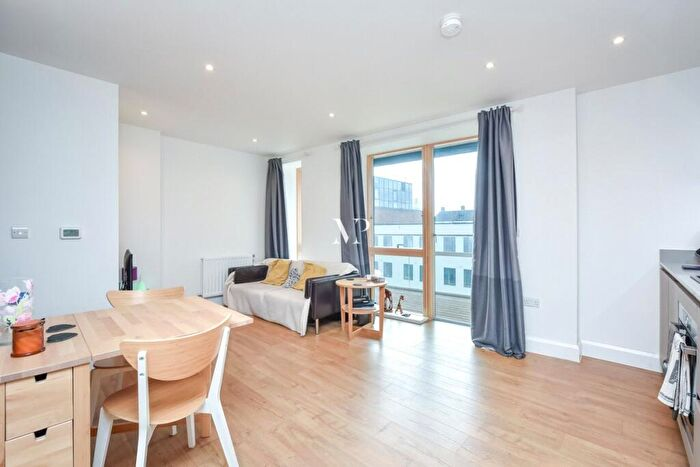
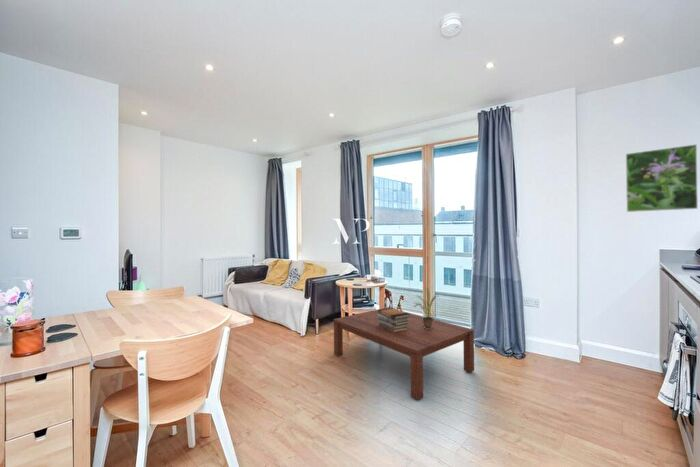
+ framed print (659, 180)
+ potted plant (429, 308)
+ coffee table (399, 343)
+ book stack (393, 319)
